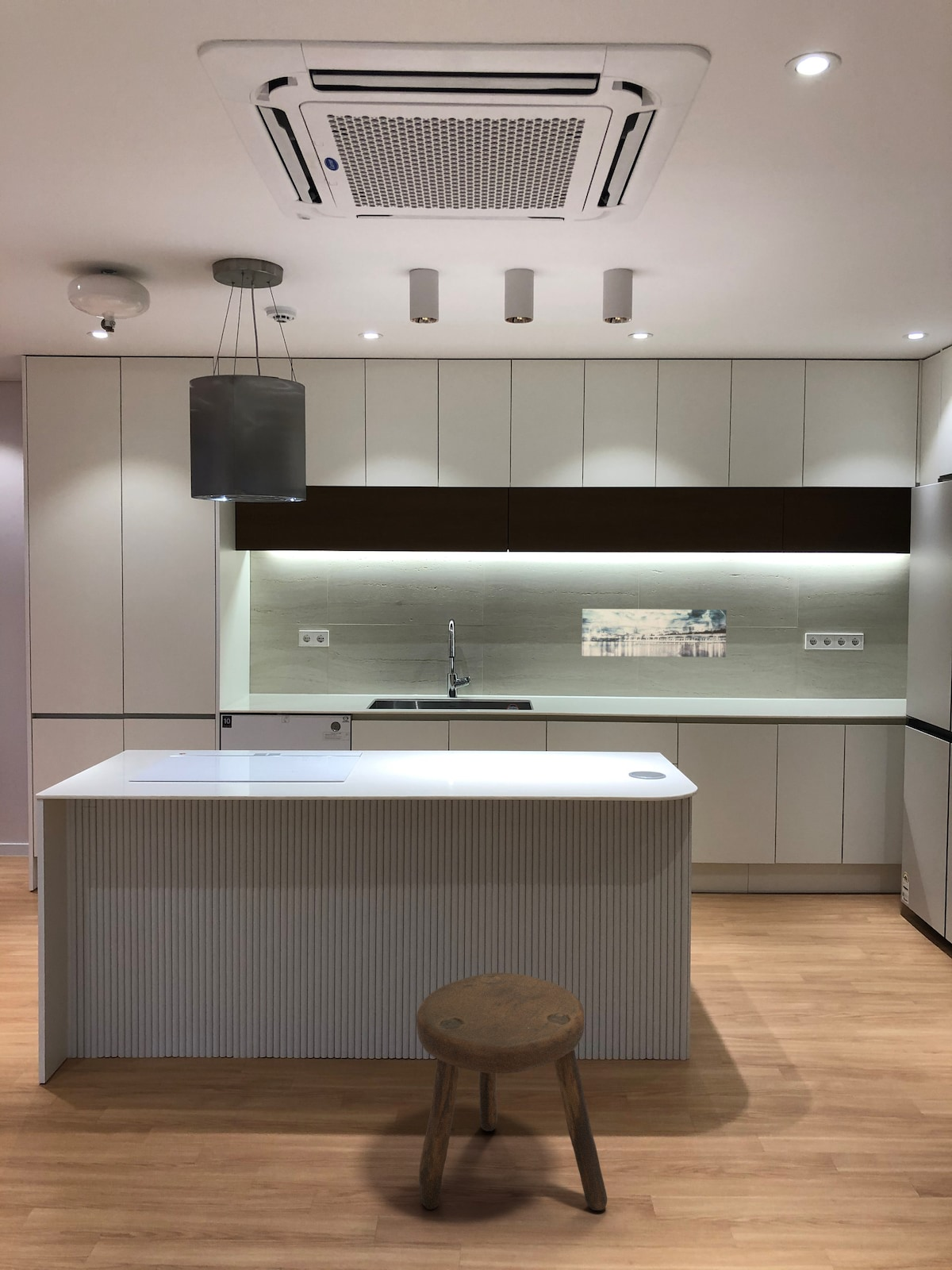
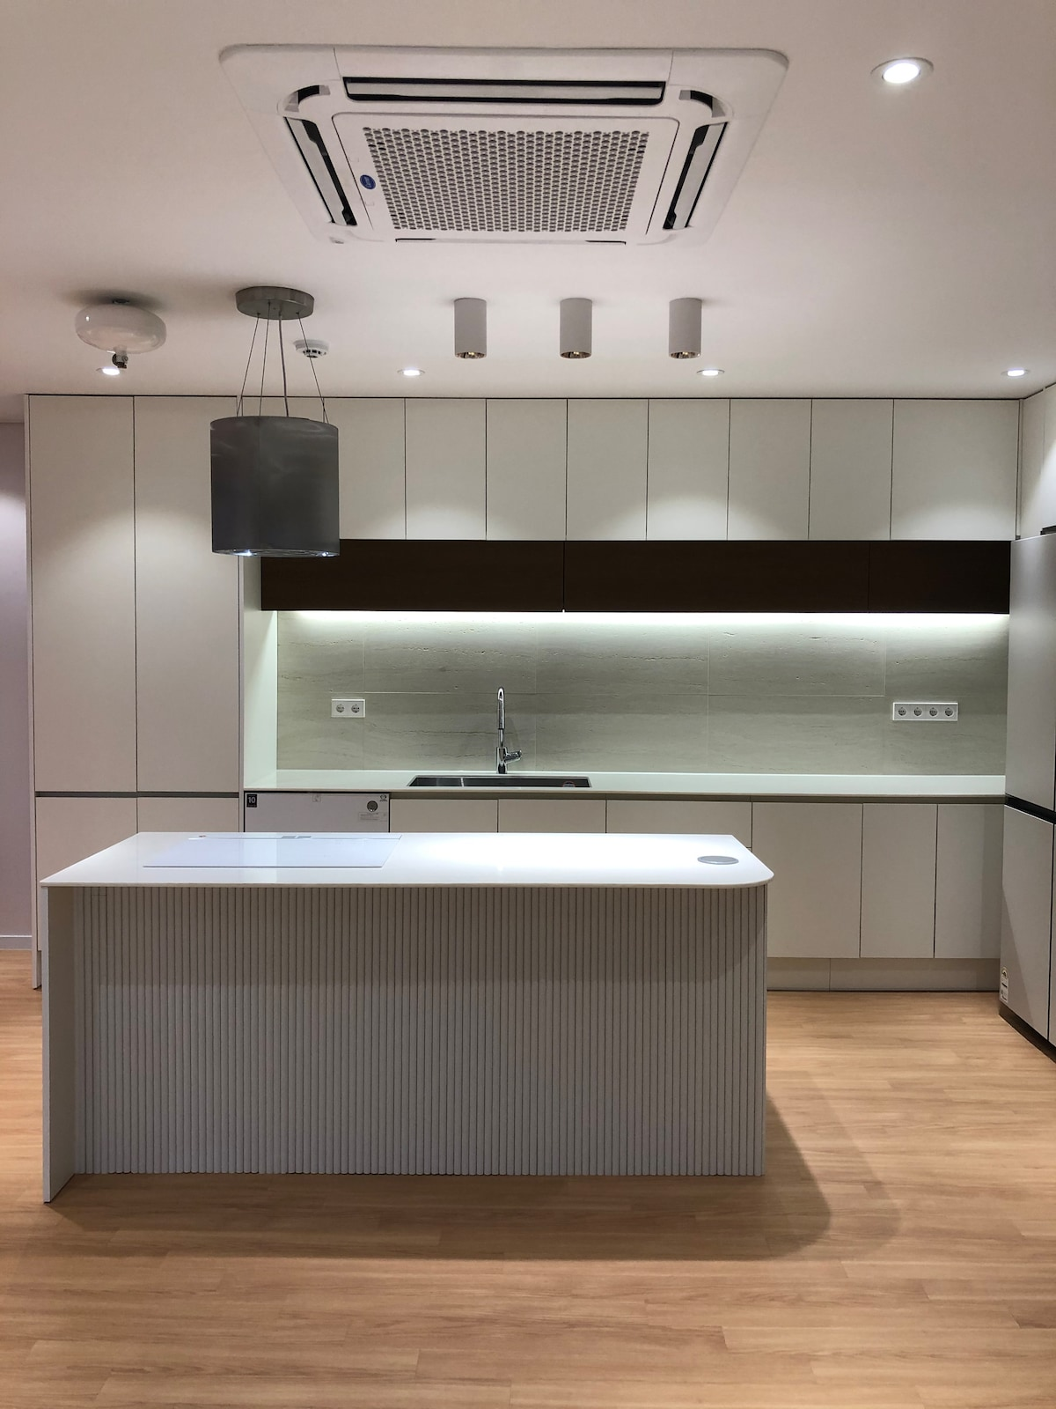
- stool (496, 1095)
- wall art (653, 633)
